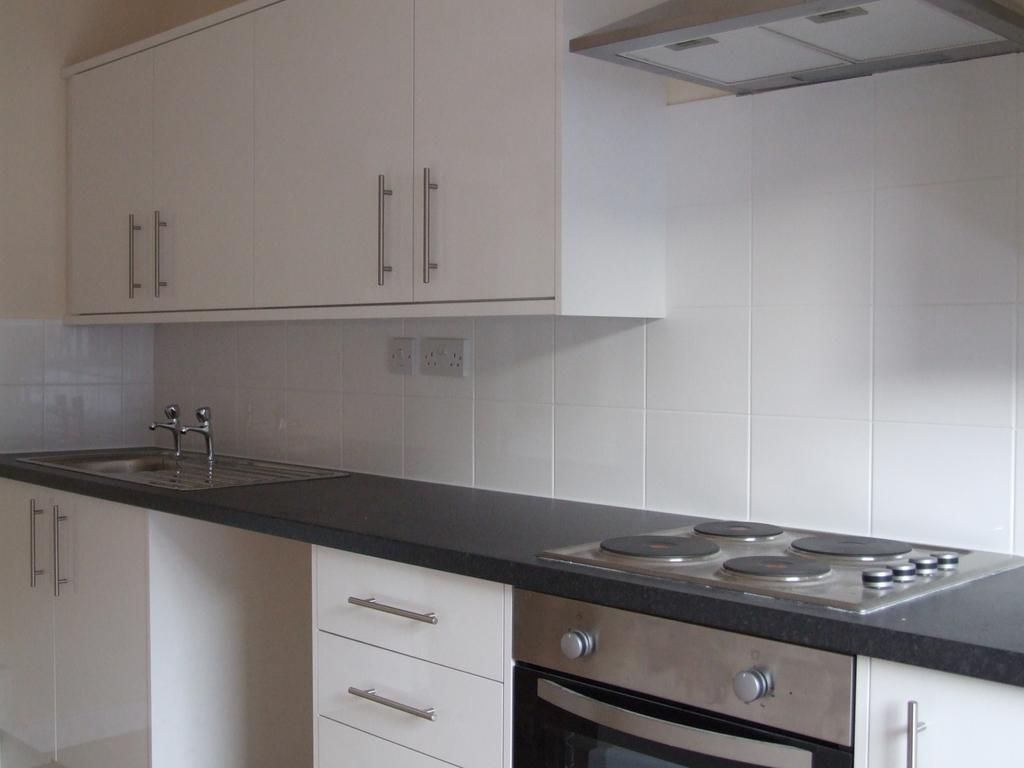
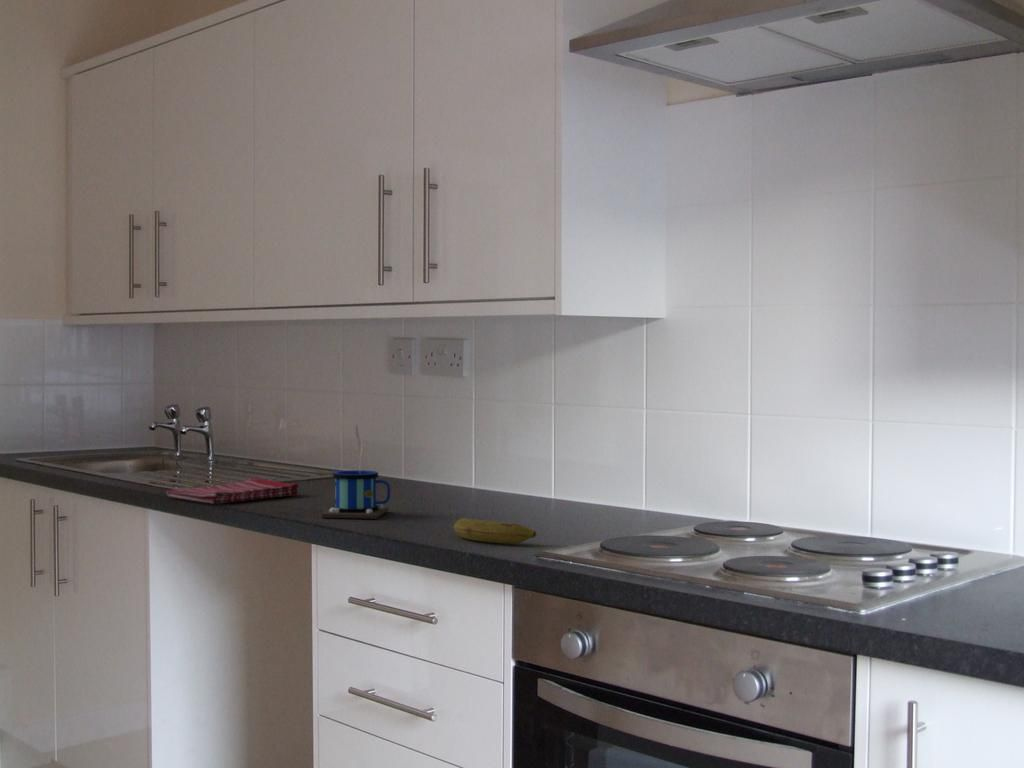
+ dish towel (234, 490)
+ mug (359, 470)
+ fruit (487, 528)
